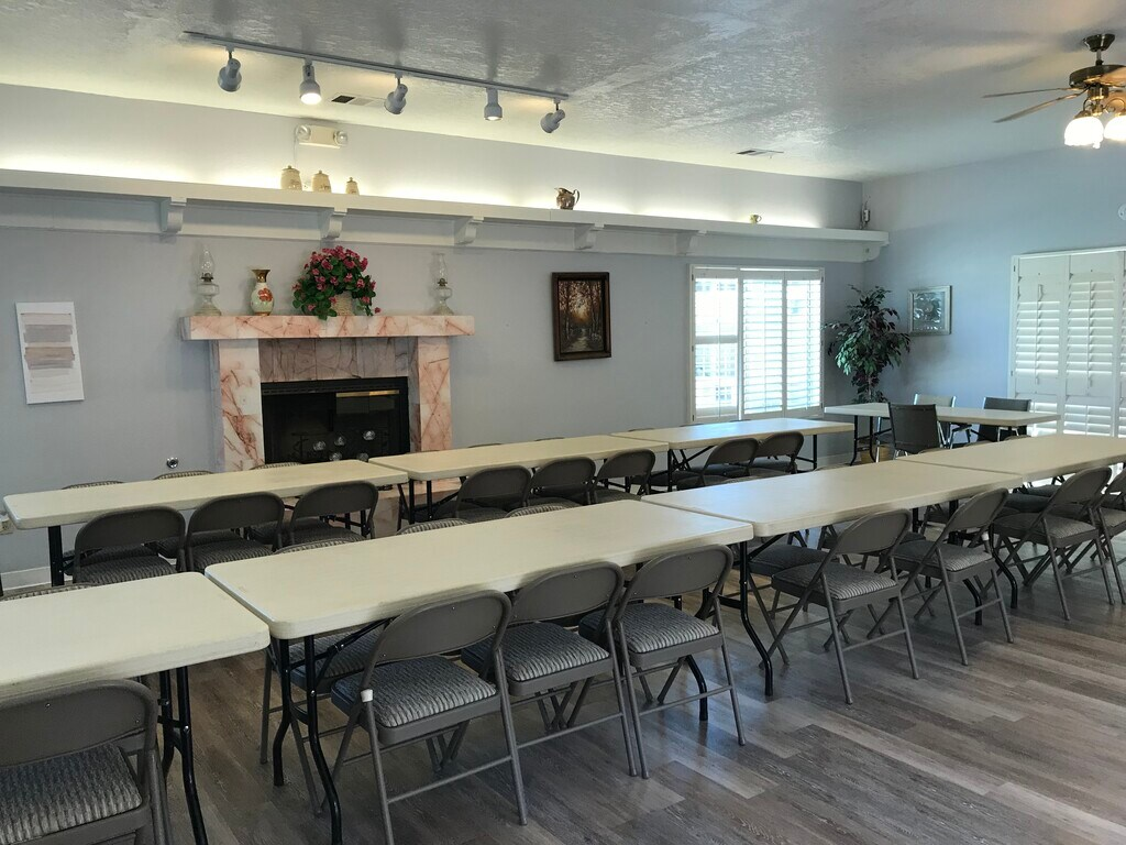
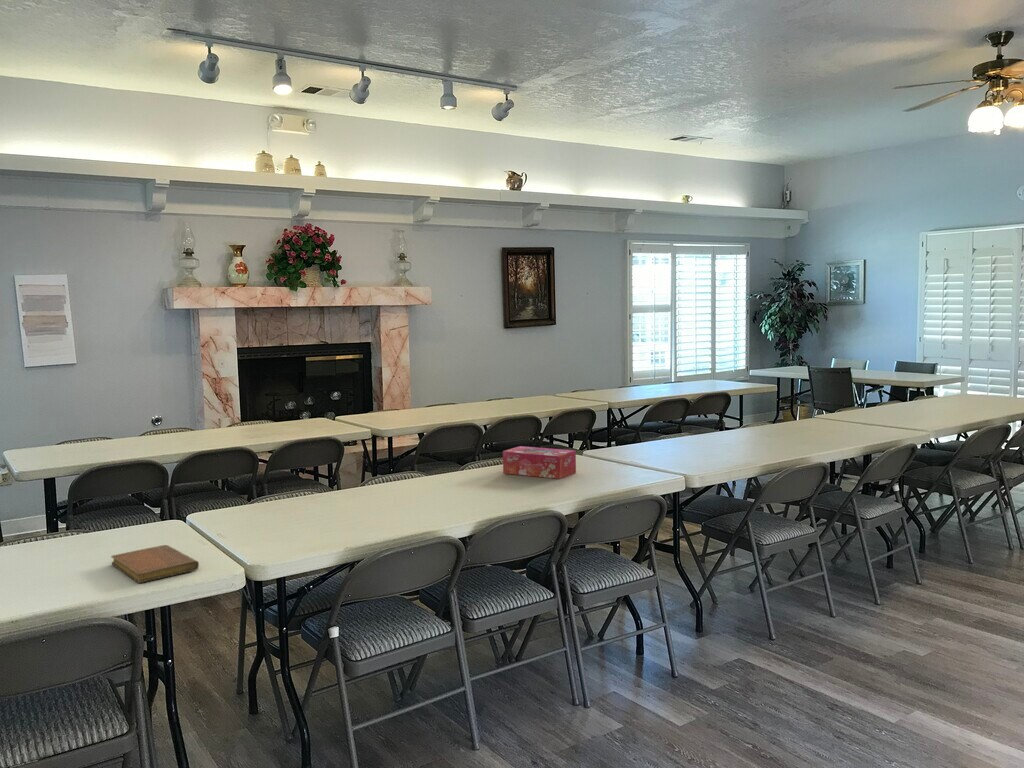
+ notebook (154, 562)
+ tissue box (539, 461)
